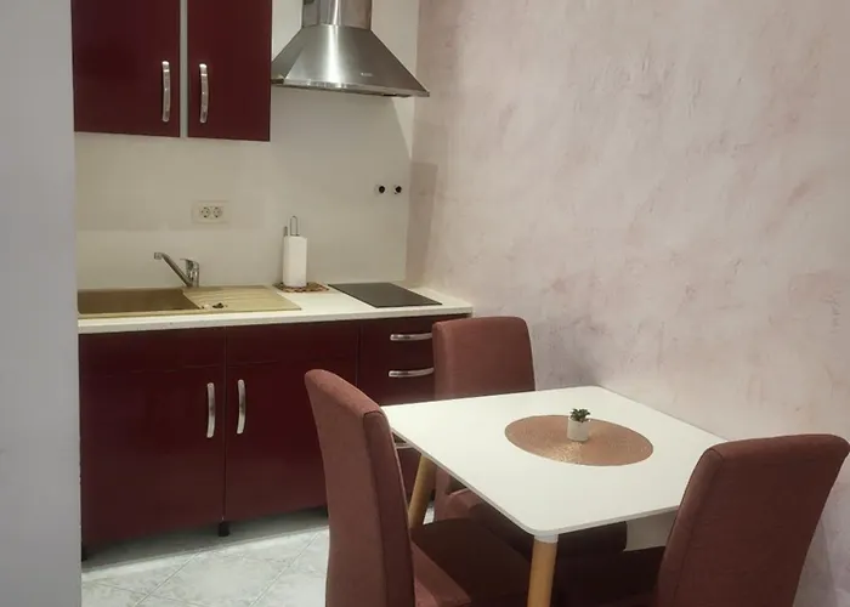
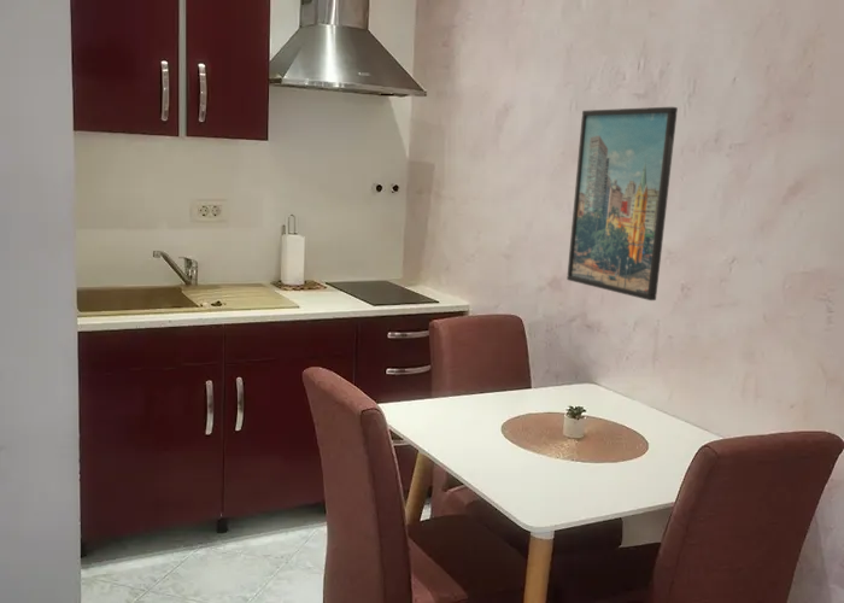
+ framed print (617, 200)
